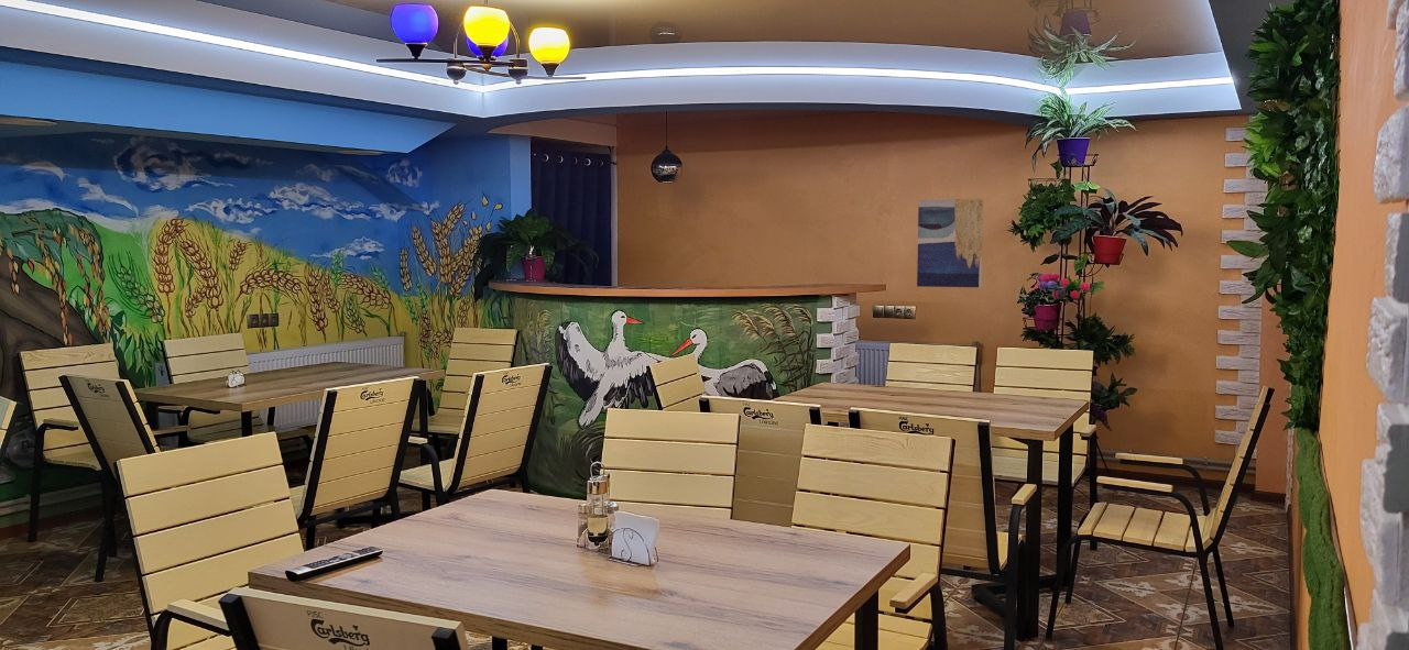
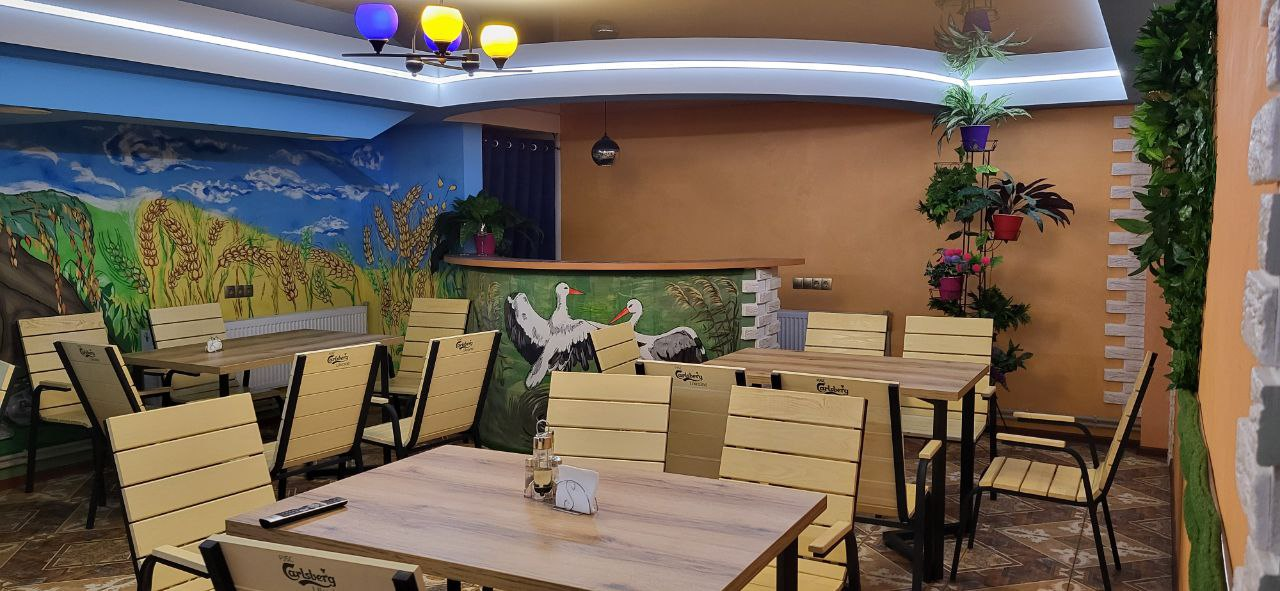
- wall art (949, 243)
